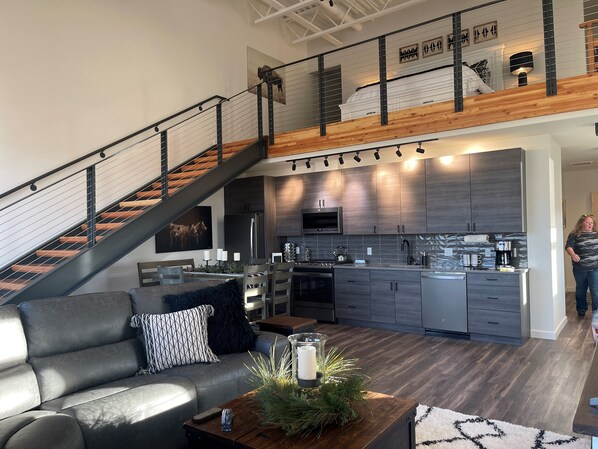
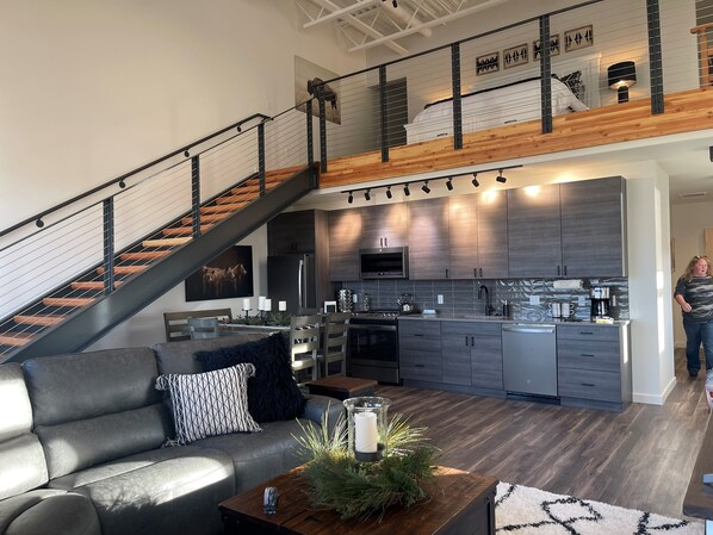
- remote control (207, 414)
